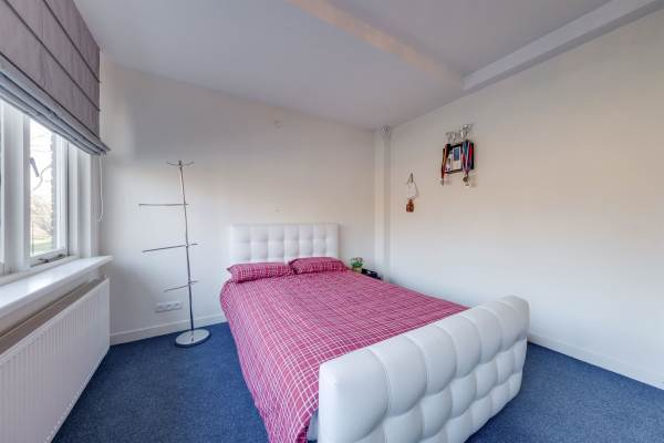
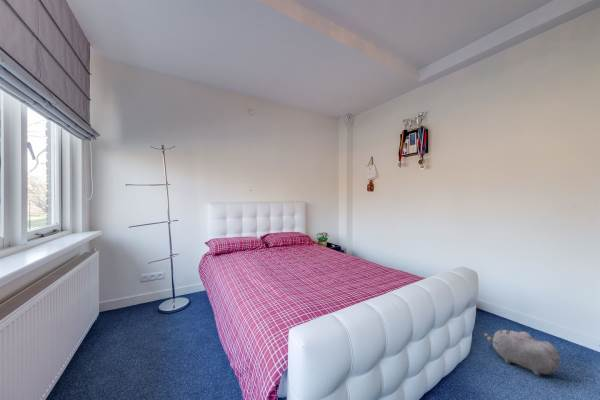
+ plush toy (516, 345)
